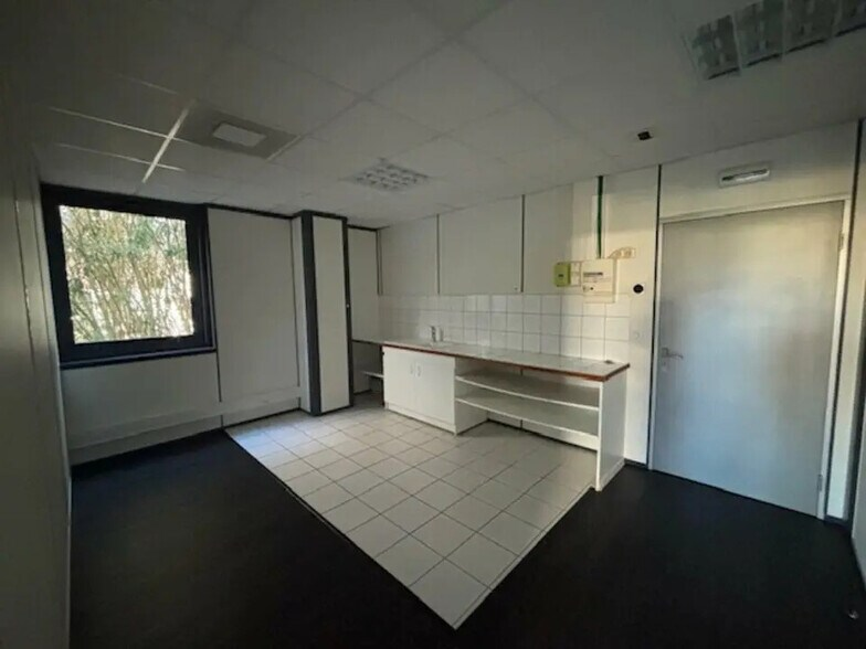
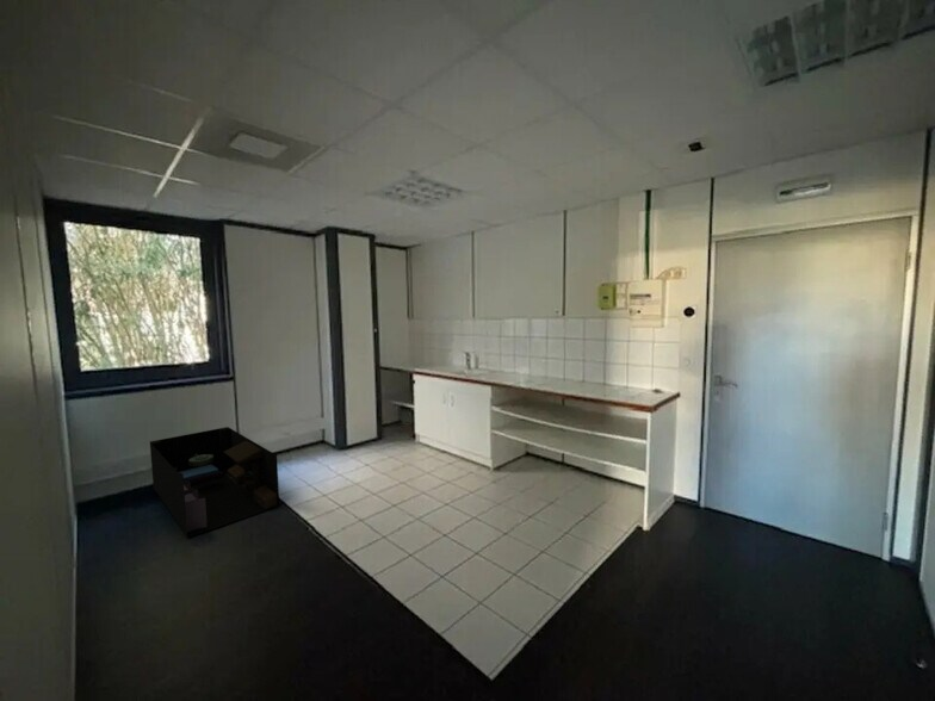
+ storage bench (211, 472)
